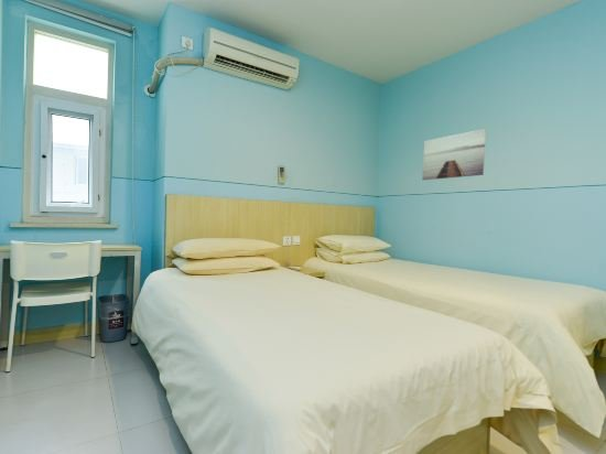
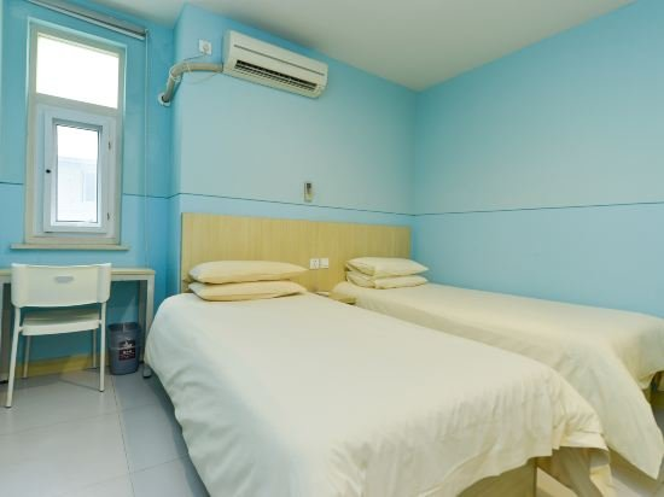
- wall art (451, 156)
